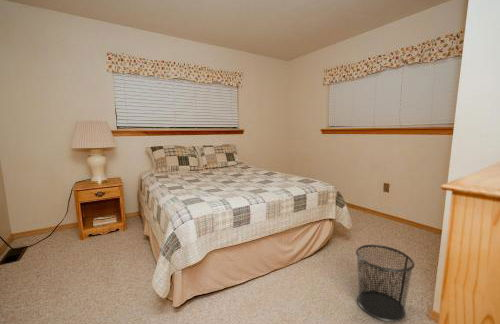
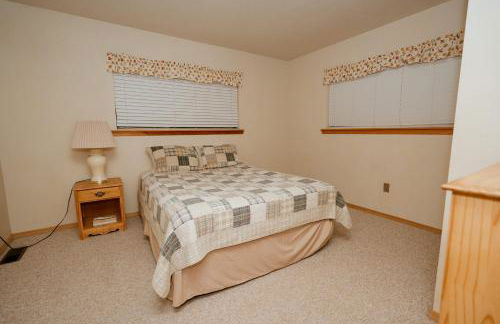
- waste bin (382, 281)
